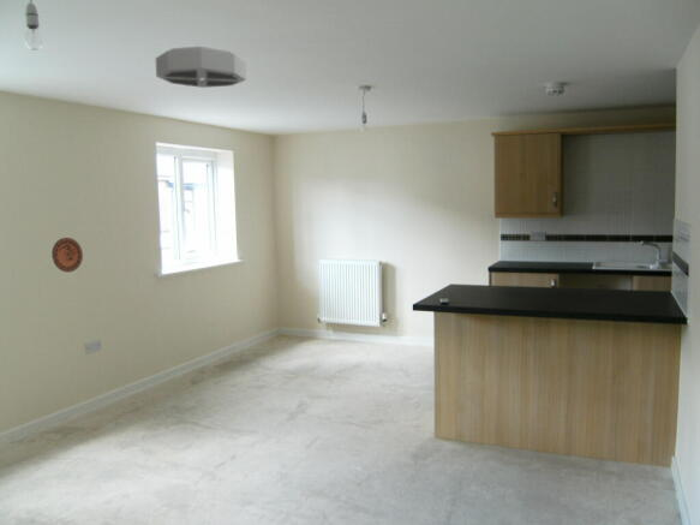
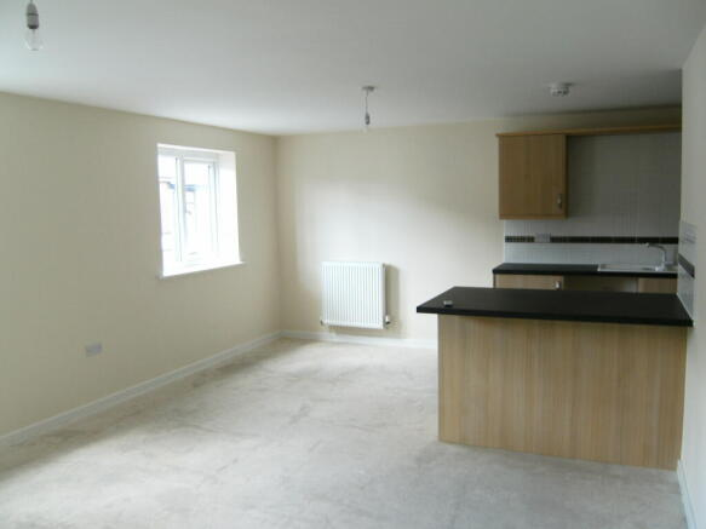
- decorative plate (67, 255)
- ceiling light (202, 68)
